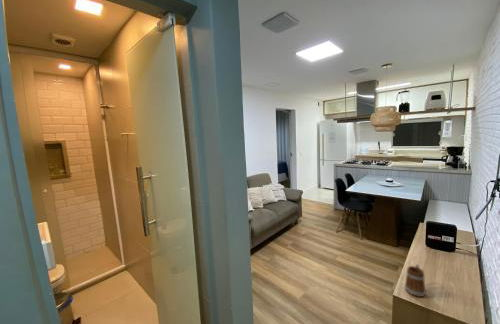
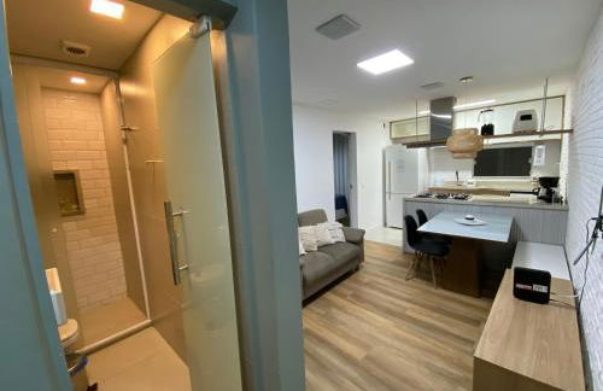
- mug (415, 278)
